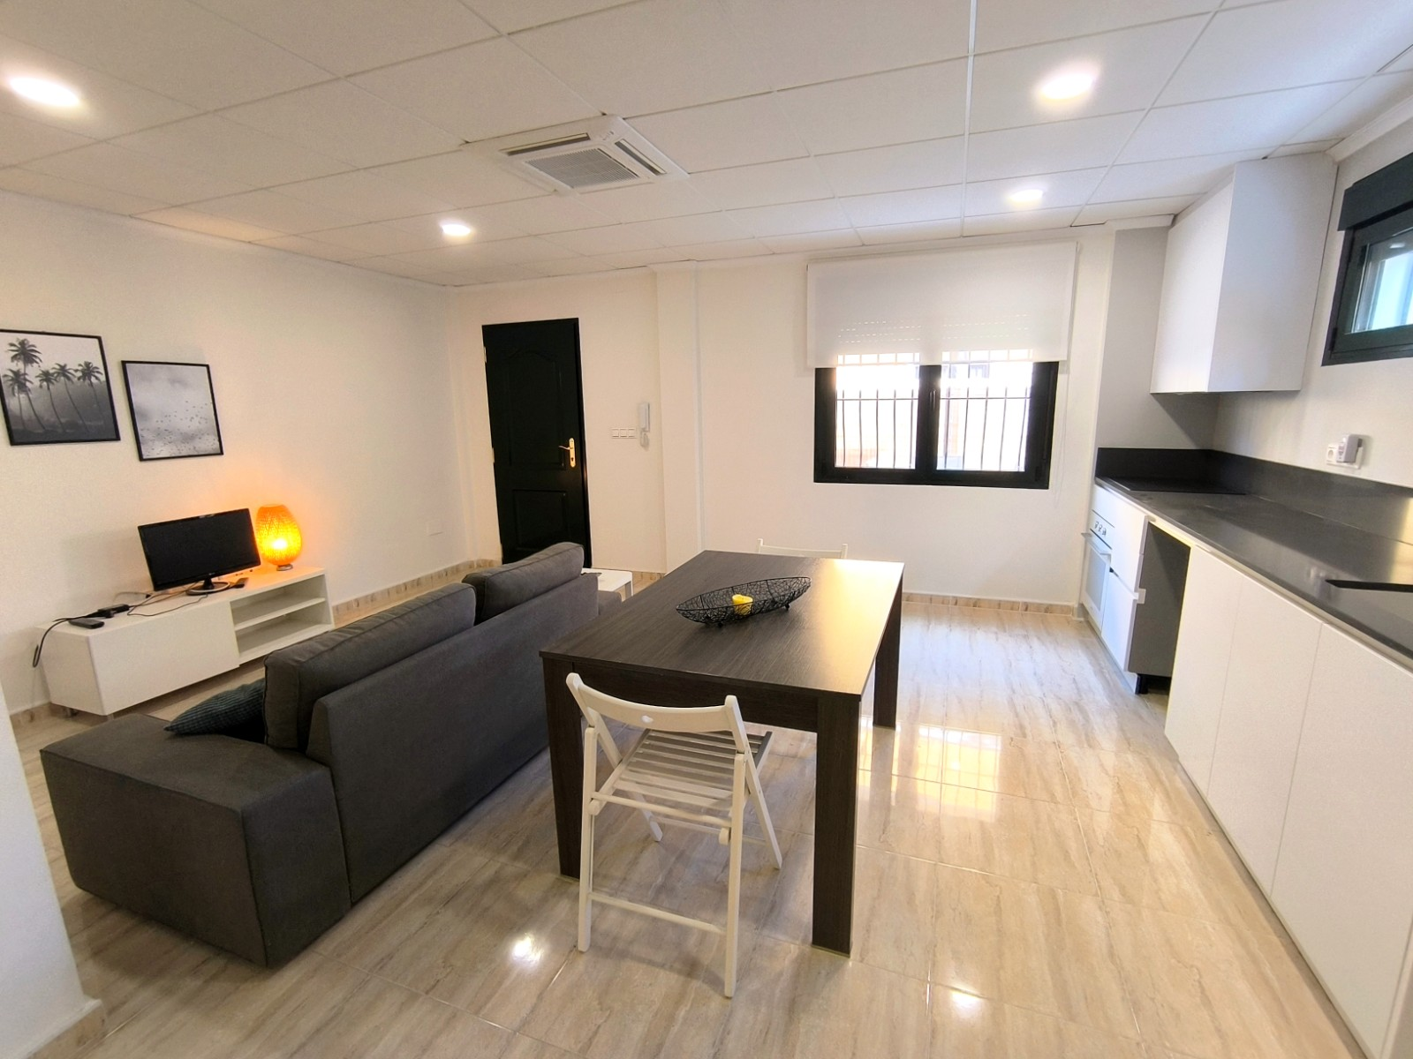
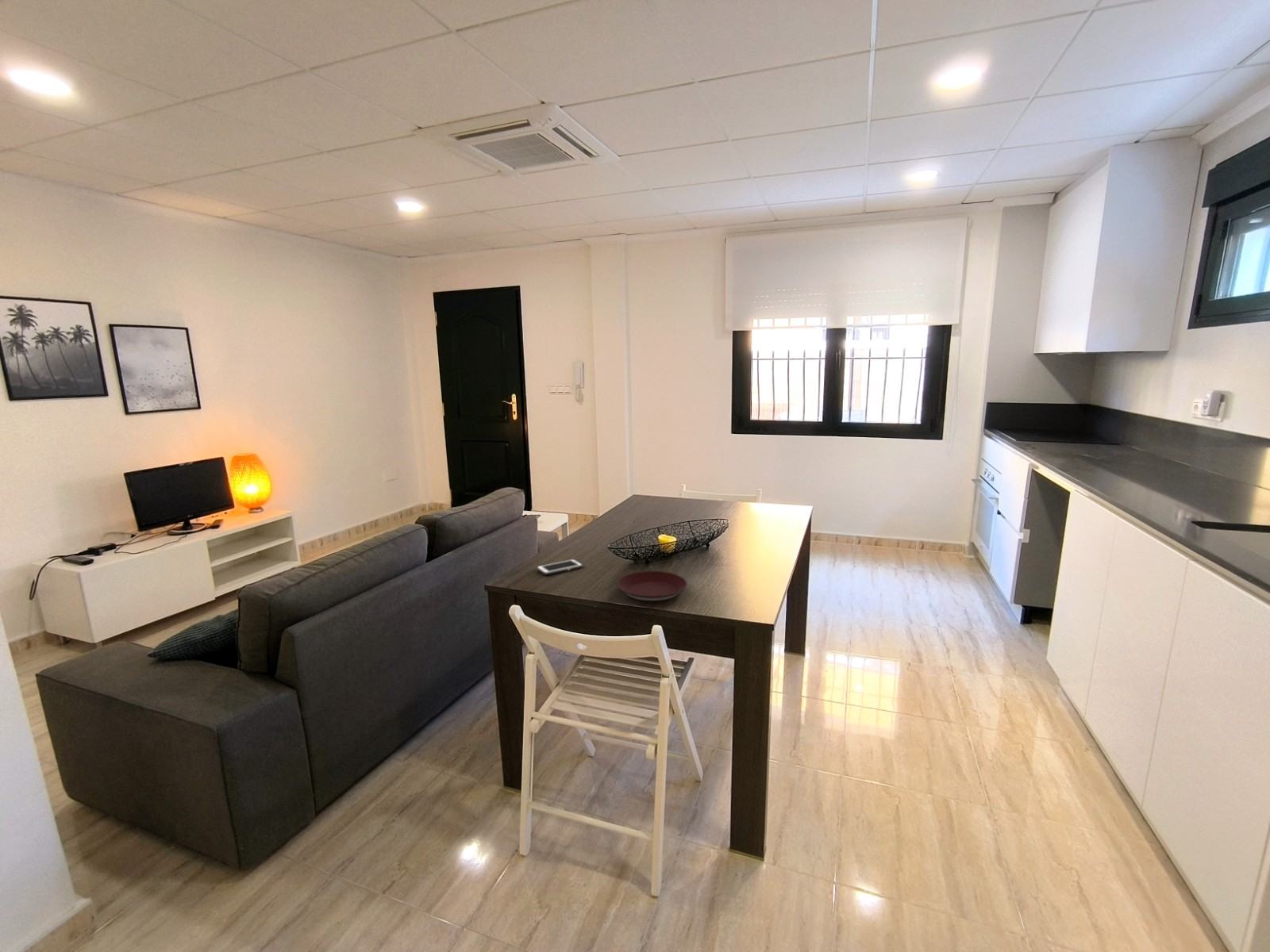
+ plate (652, 587)
+ cell phone (560, 566)
